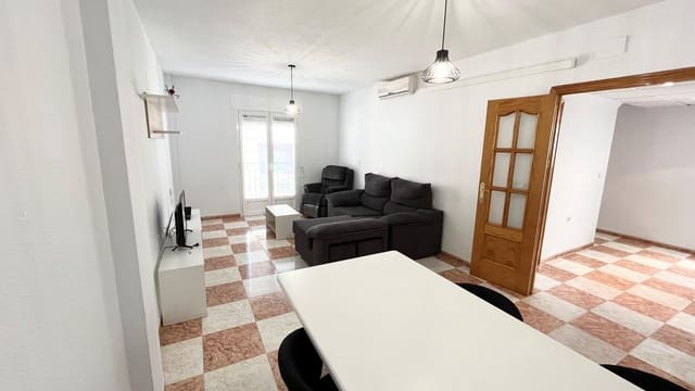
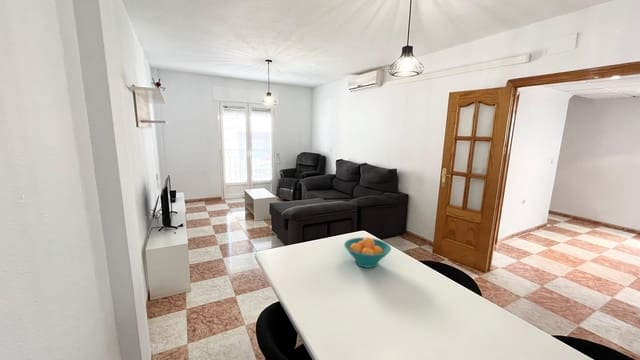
+ fruit bowl (367, 250)
